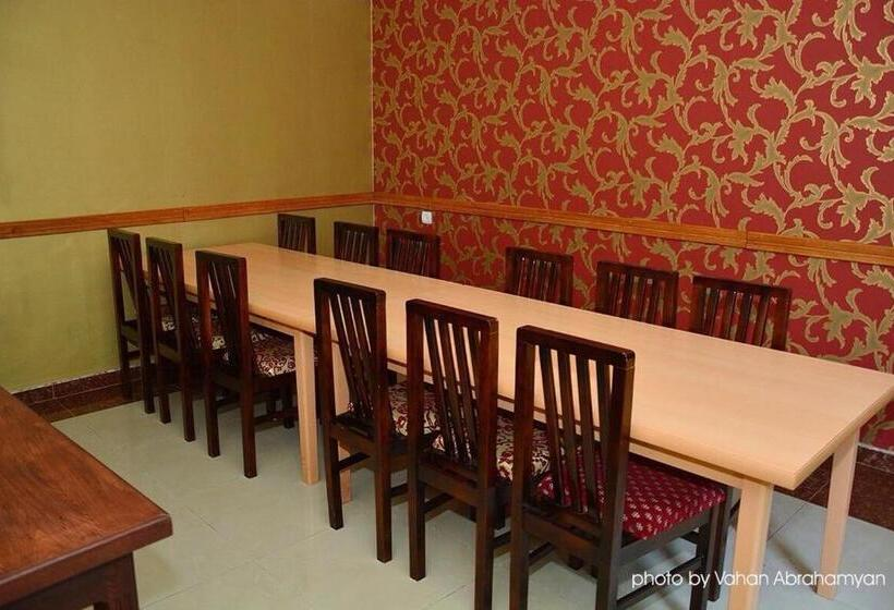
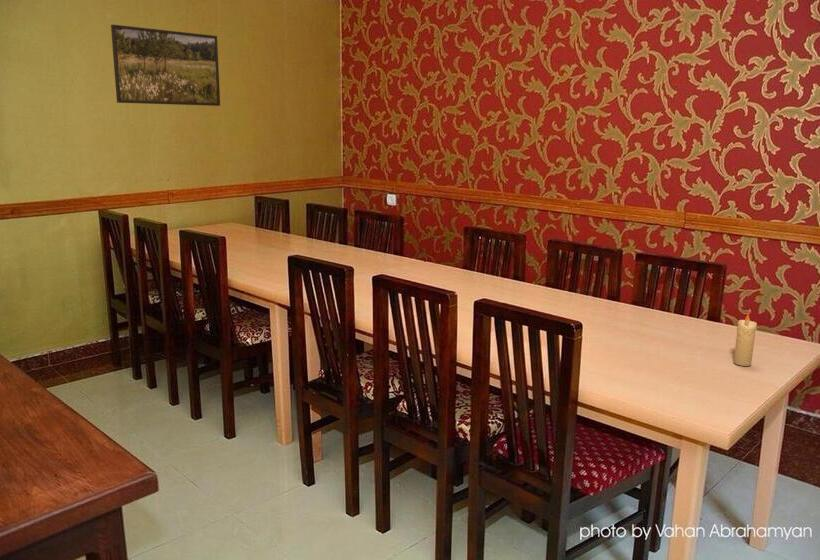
+ candle (745, 338)
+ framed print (169, 67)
